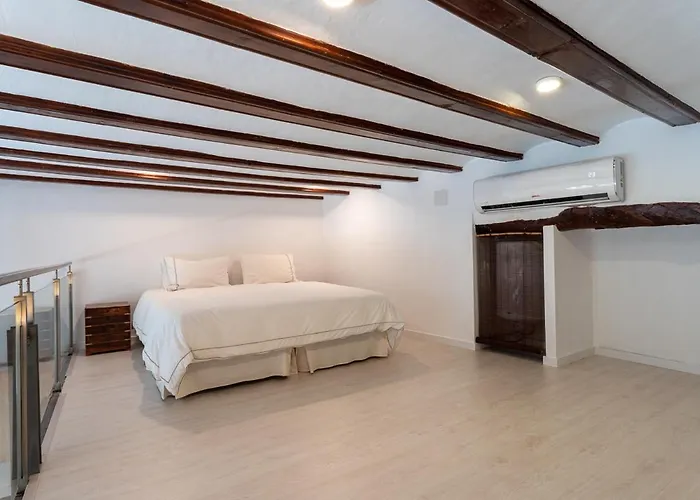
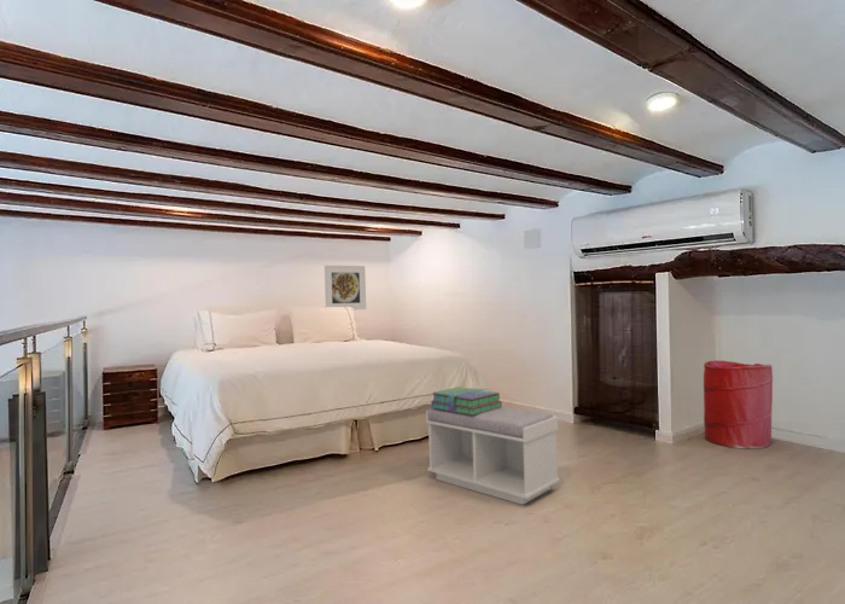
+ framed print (345, 288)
+ laundry hamper (736, 400)
+ stack of books (465, 399)
+ bench (489, 446)
